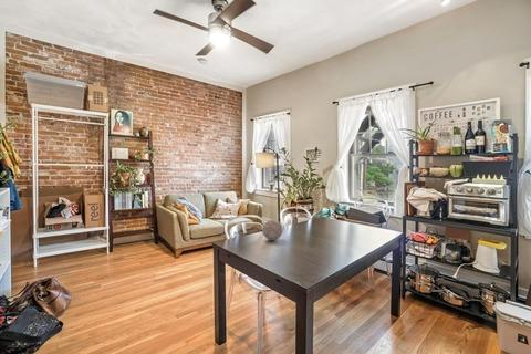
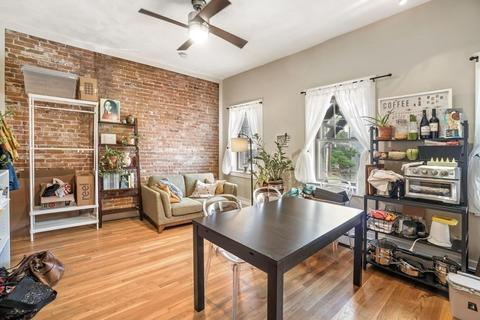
- decorative ball (272, 229)
